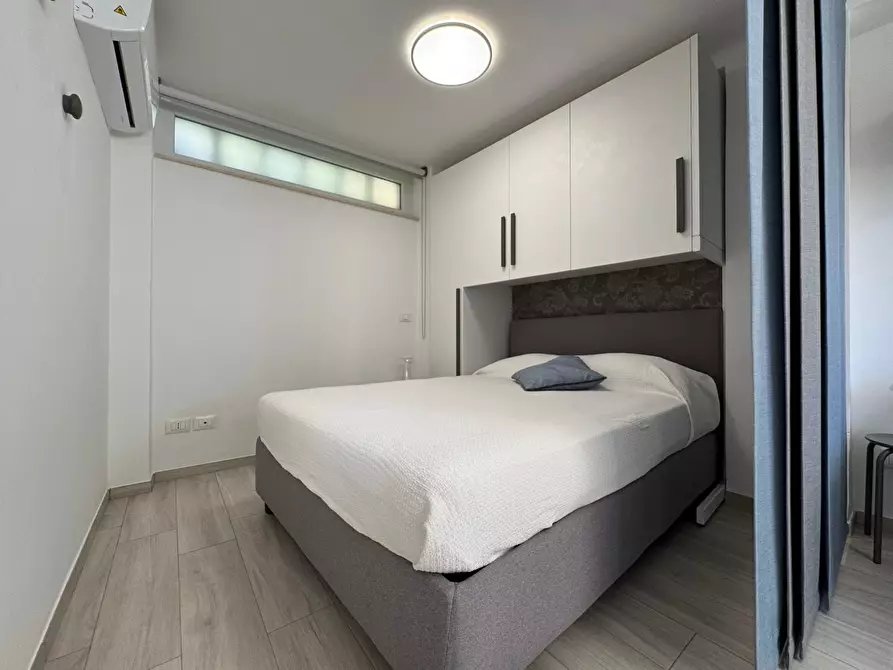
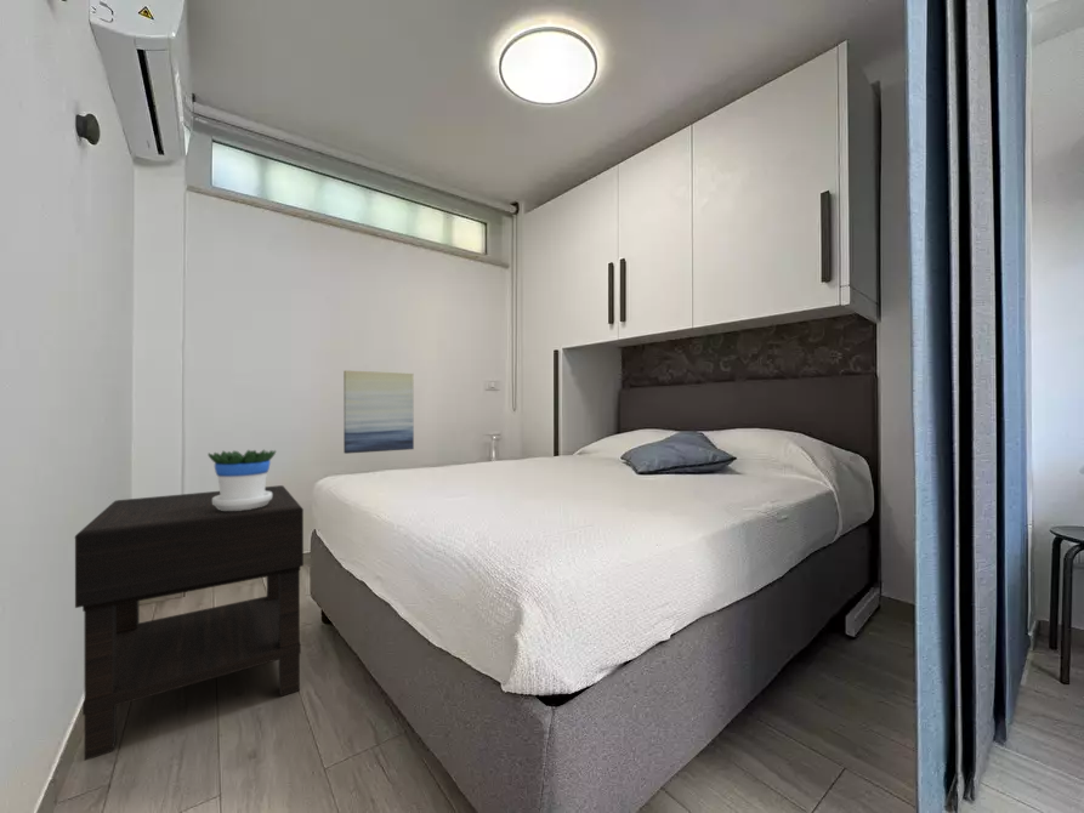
+ wall art (380, 411)
+ flowerpot (243, 478)
+ nightstand (204, 587)
